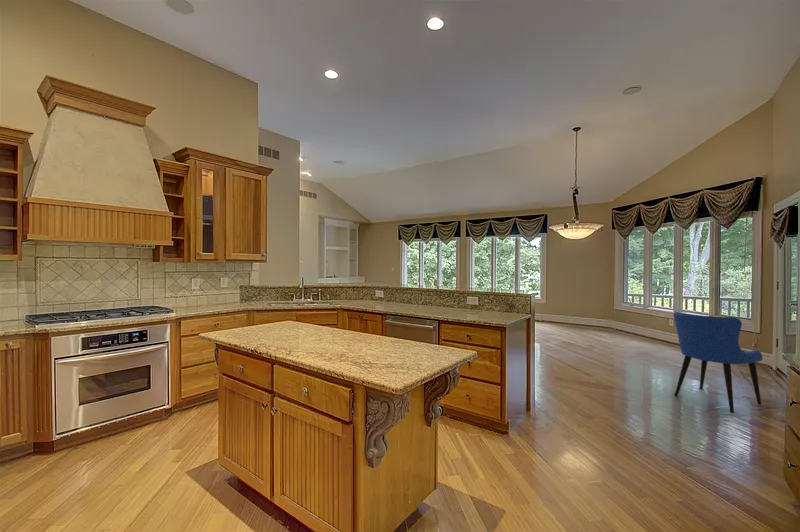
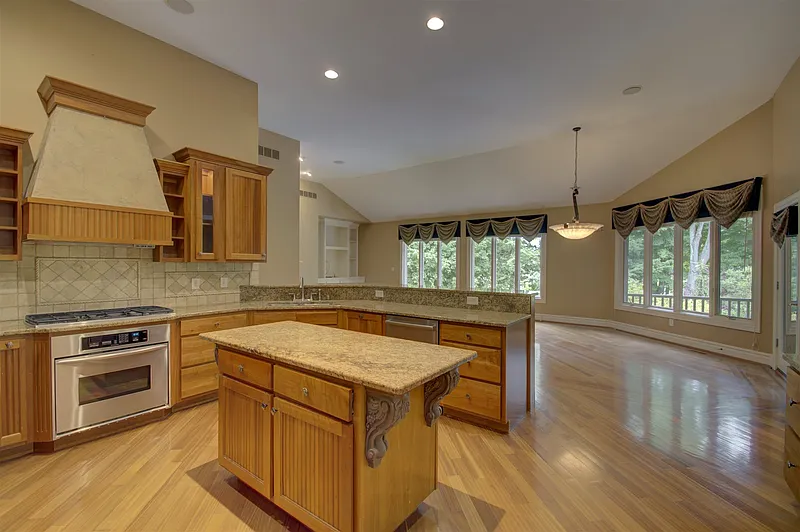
- dining chair (715, 356)
